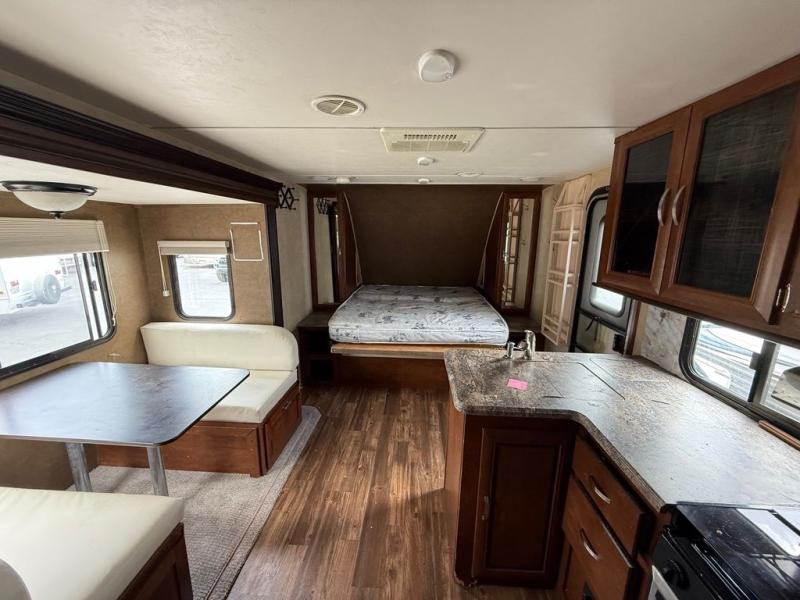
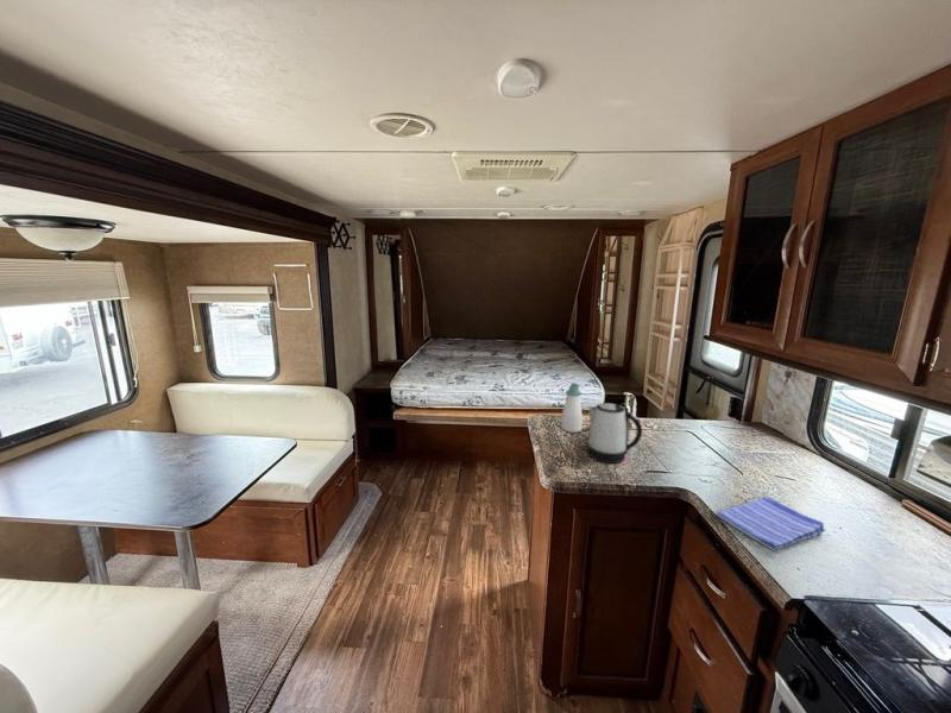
+ soap bottle (572, 406)
+ kettle (613, 431)
+ dish towel (769, 519)
